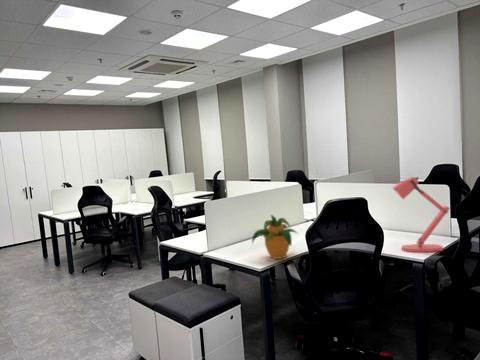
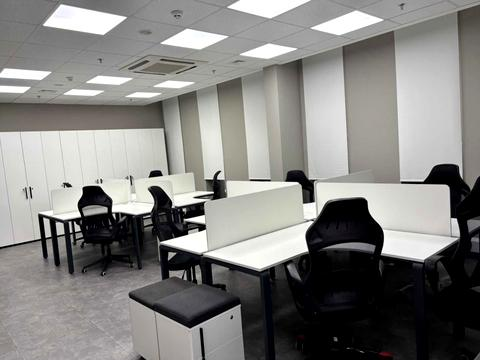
- desk lamp (431, 222)
- potted plant (277, 235)
